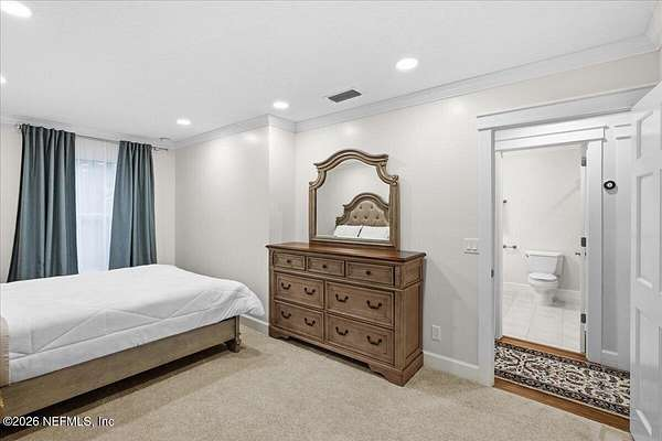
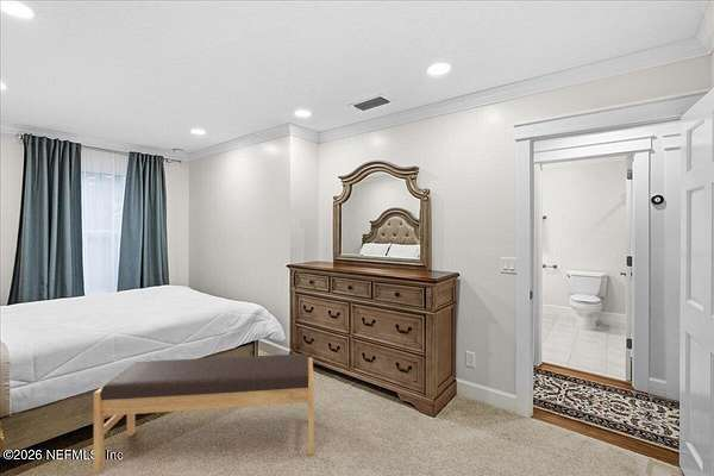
+ bench (217, 405)
